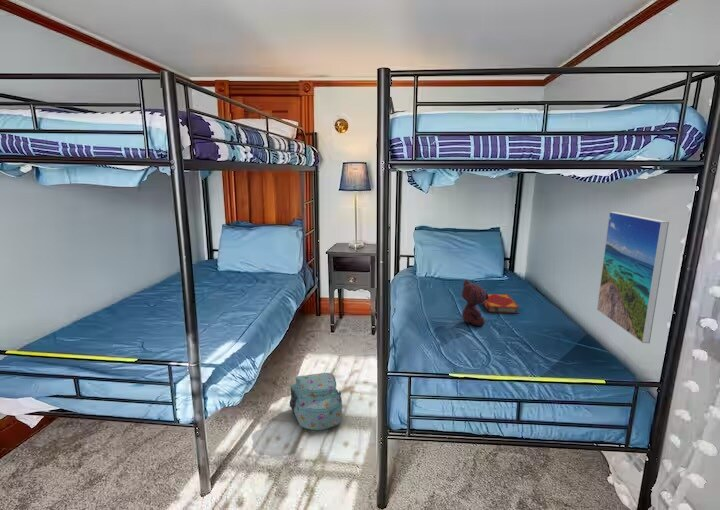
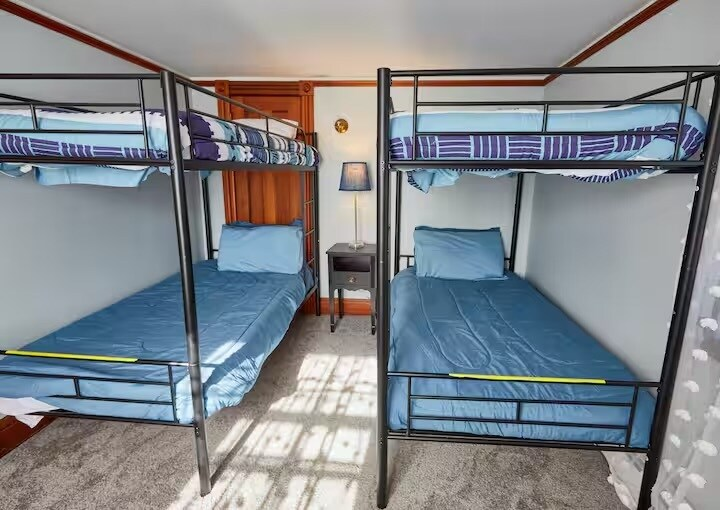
- teddy bear (474, 303)
- backpack (317, 399)
- hardback book (498, 303)
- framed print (627, 272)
